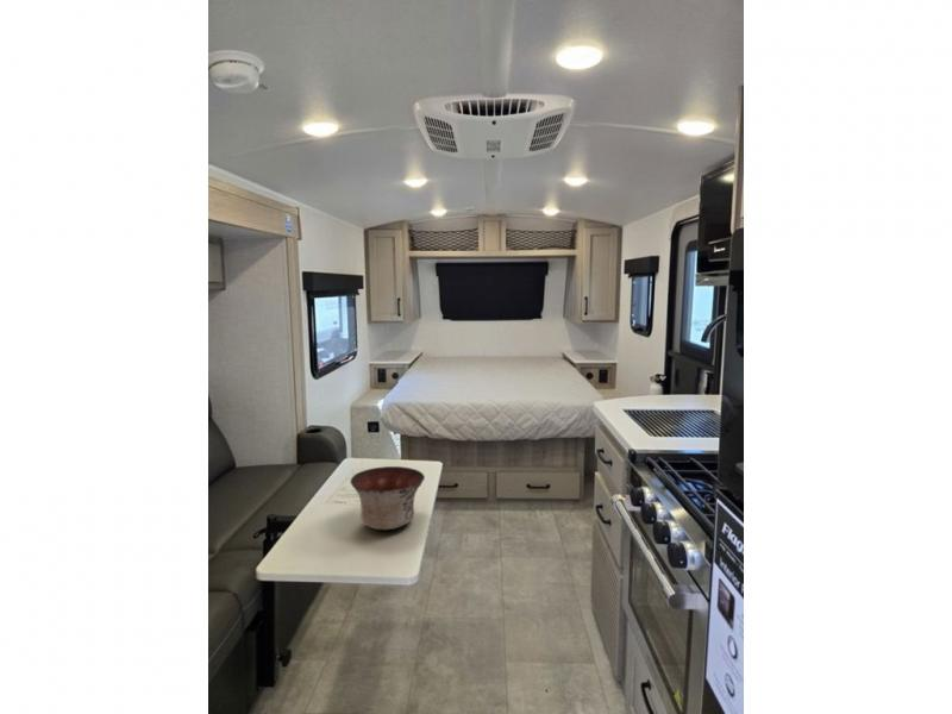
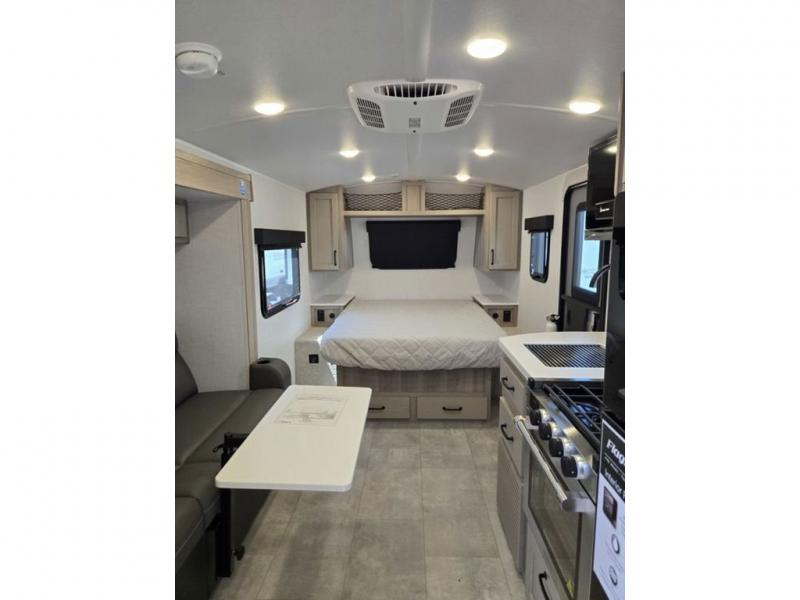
- bowl (388, 501)
